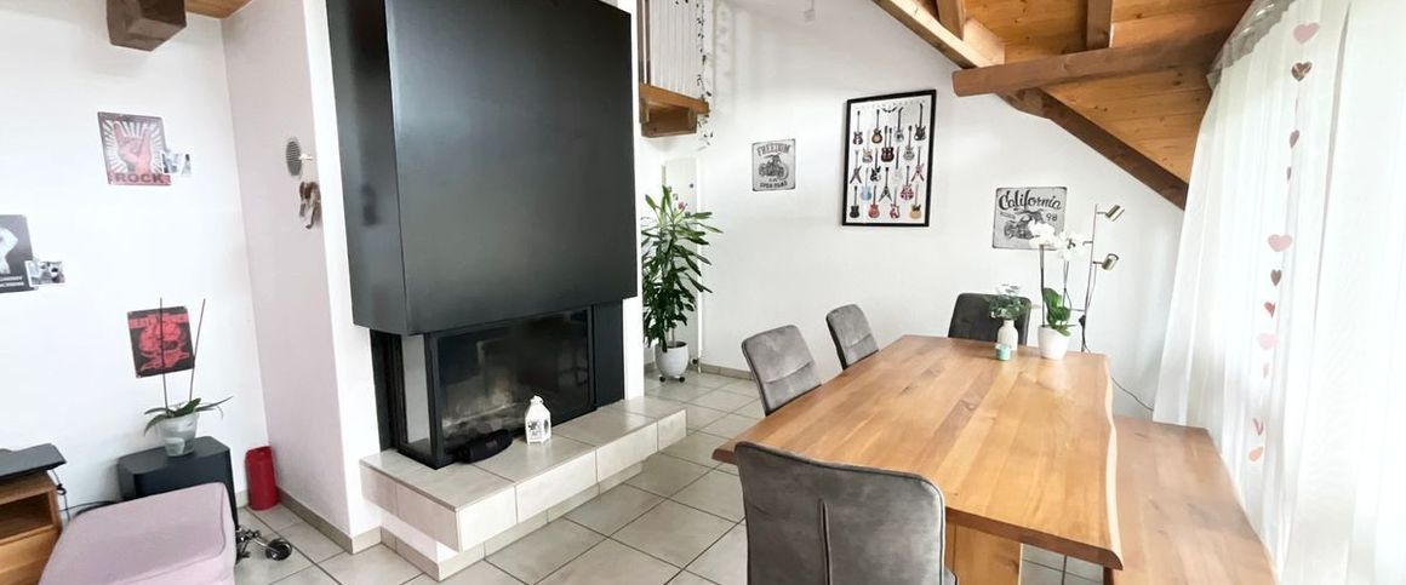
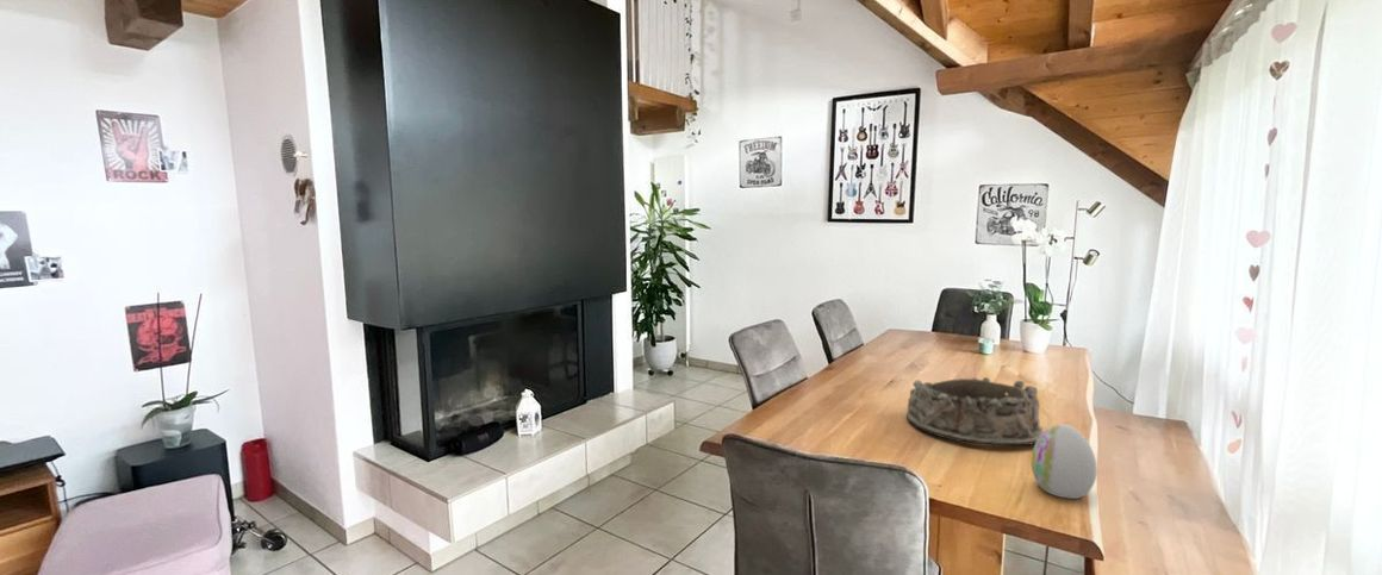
+ decorative egg (1063, 457)
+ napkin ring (972, 405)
